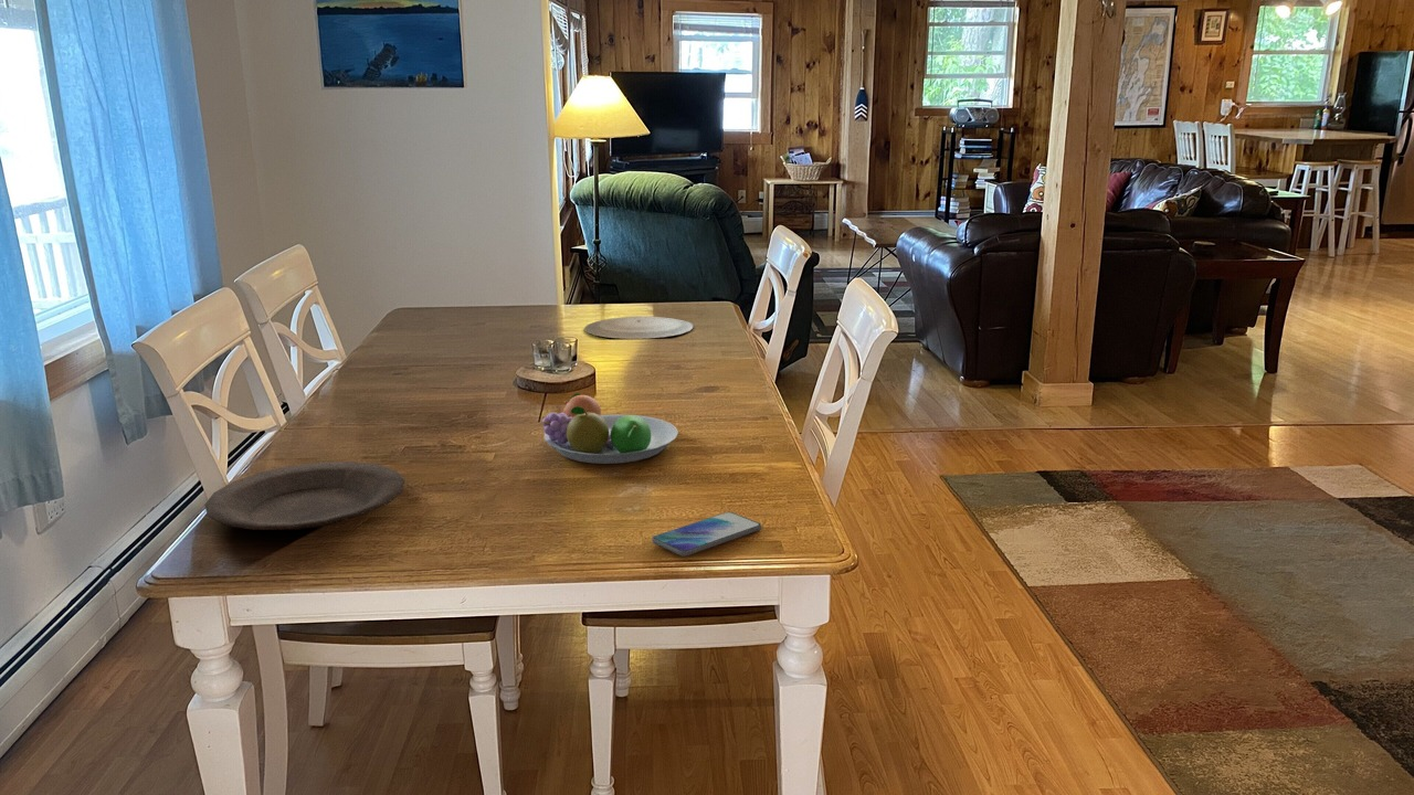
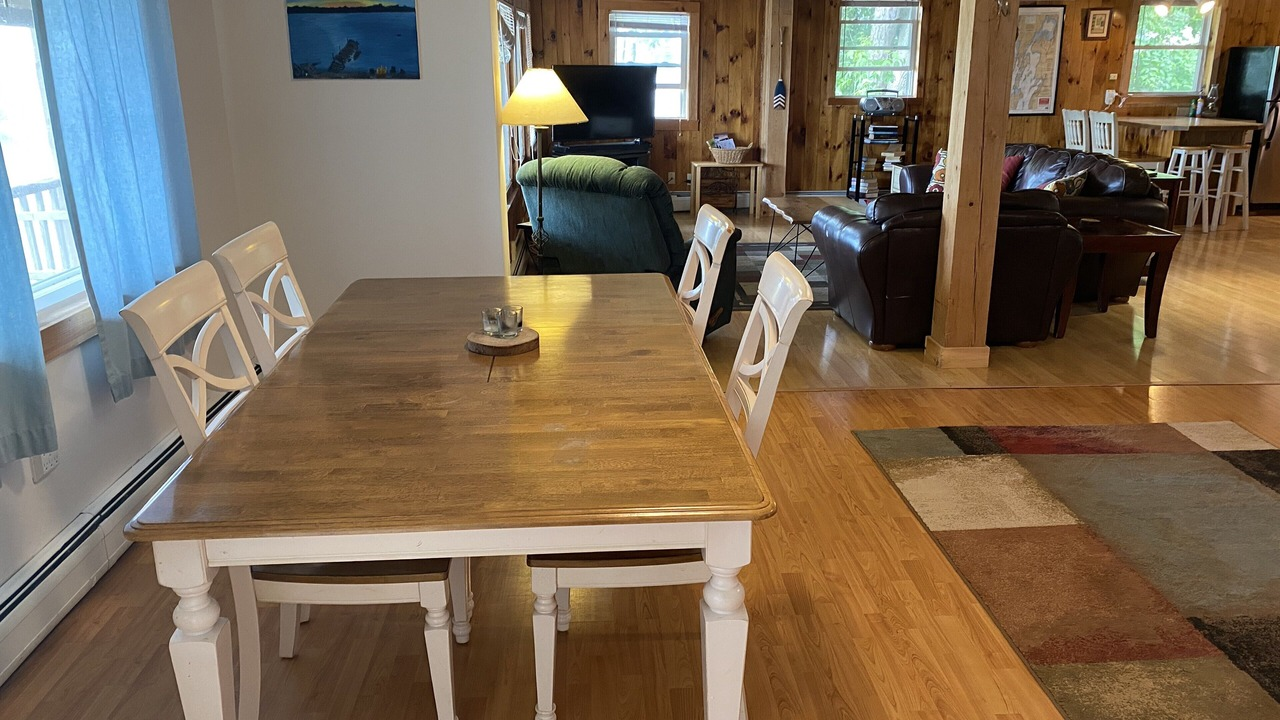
- smartphone (707, 532)
- plate (639, 324)
- fruit bowl (610, 422)
- plate (308, 499)
